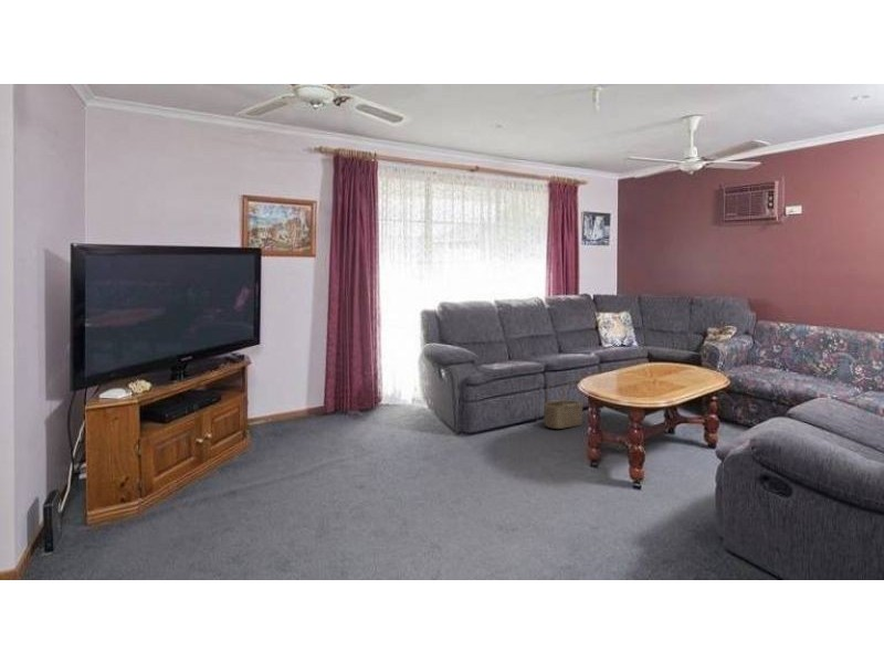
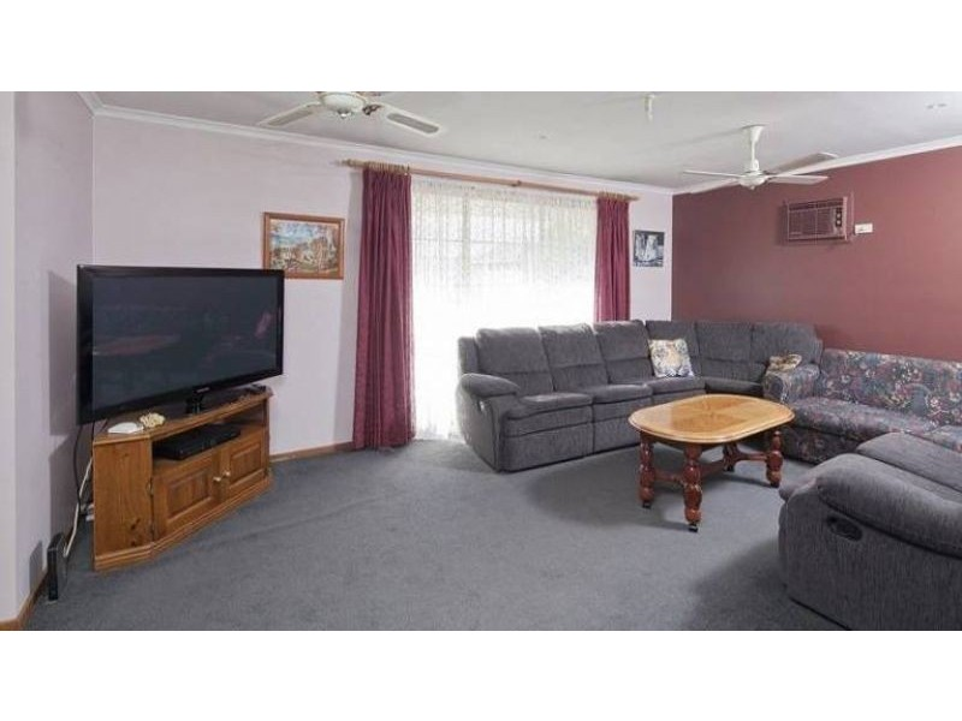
- wicker basket (564, 403)
